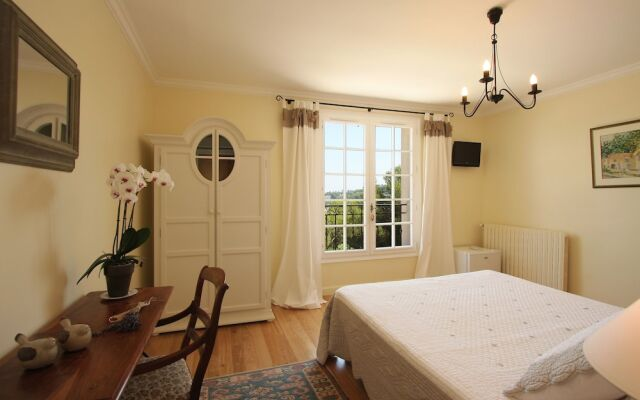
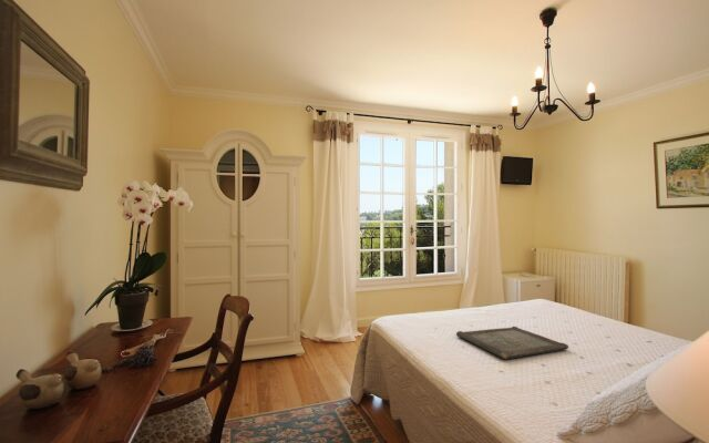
+ serving tray (510, 340)
